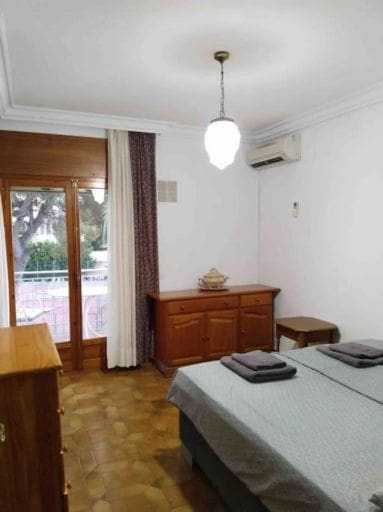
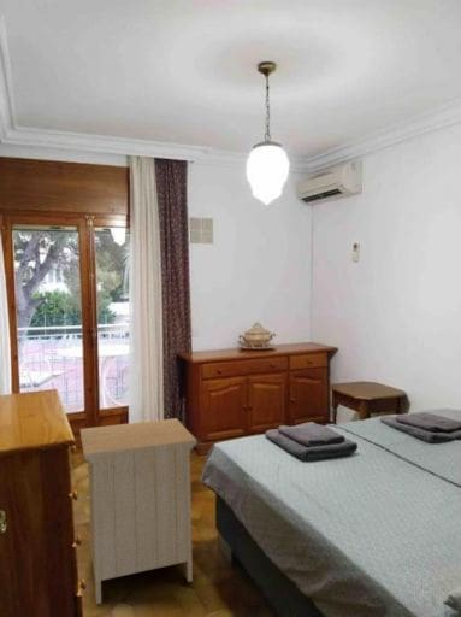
+ nightstand (137, 501)
